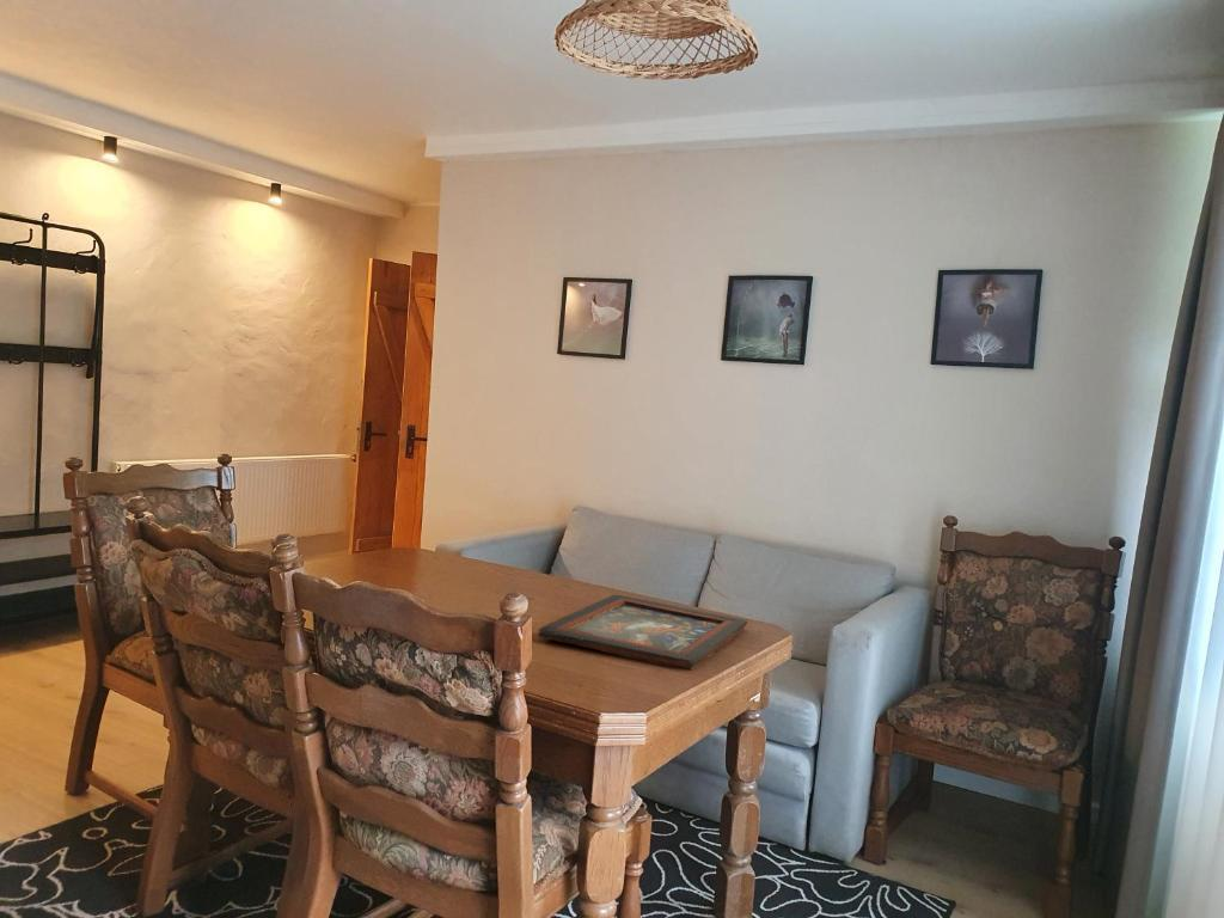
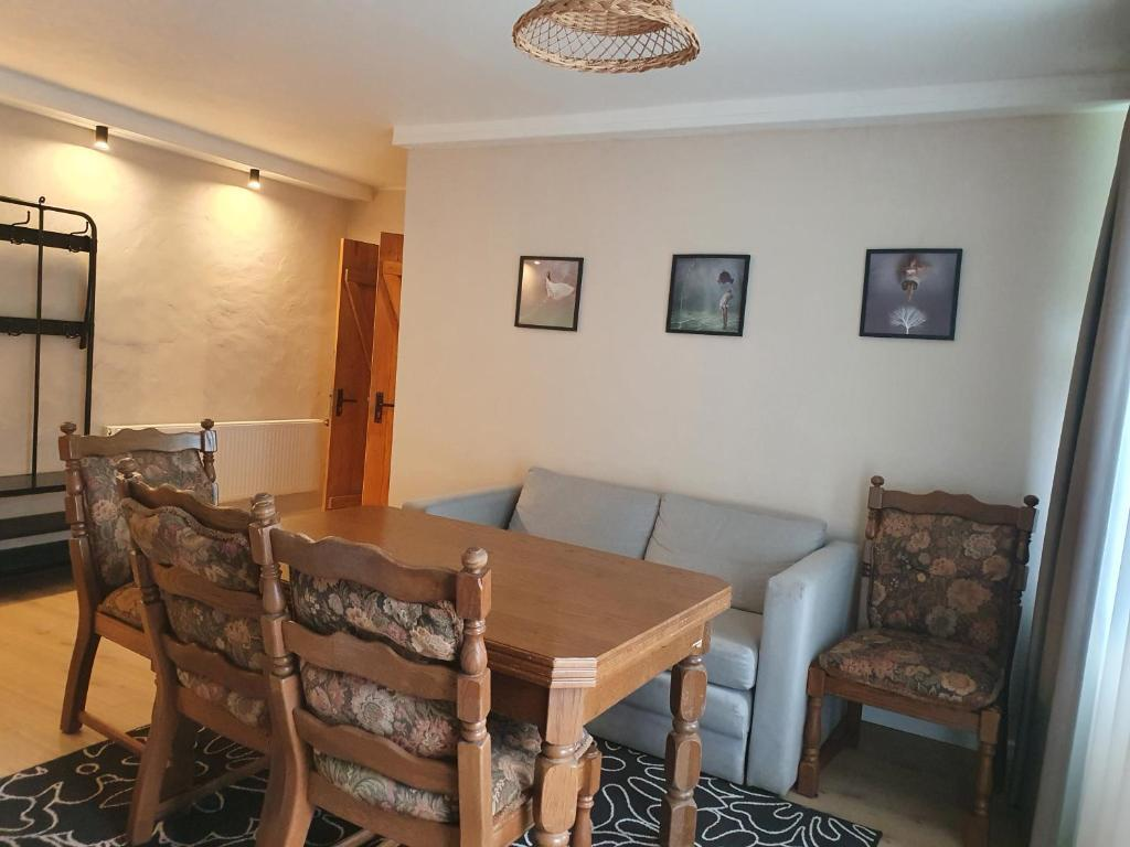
- decorative tray (649, 628)
